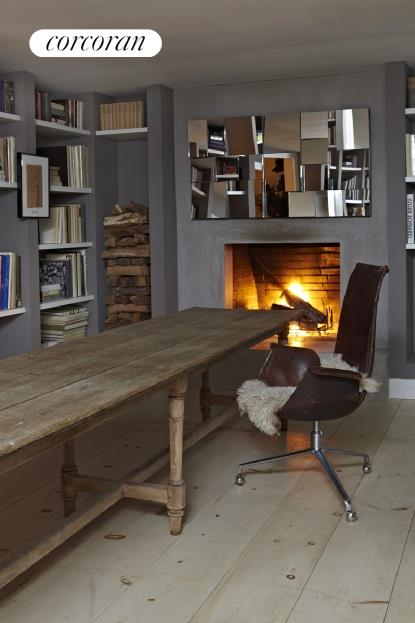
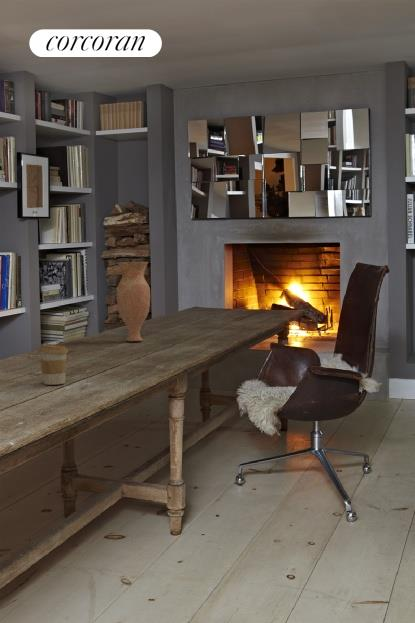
+ coffee cup (53, 363)
+ vase (133, 301)
